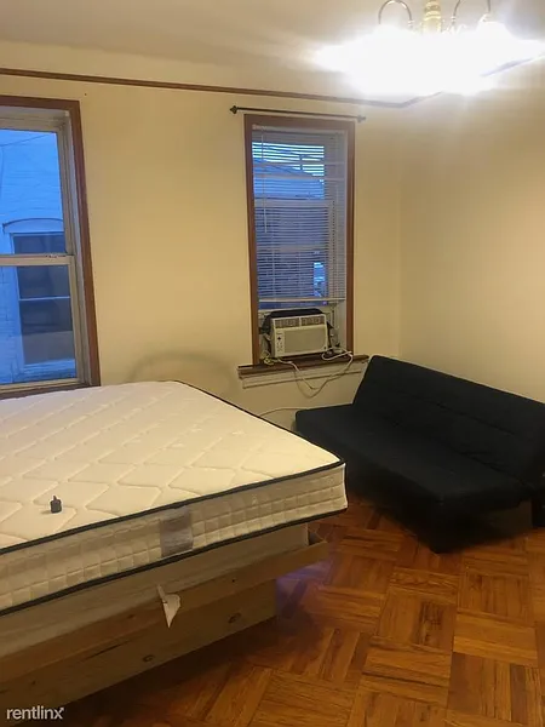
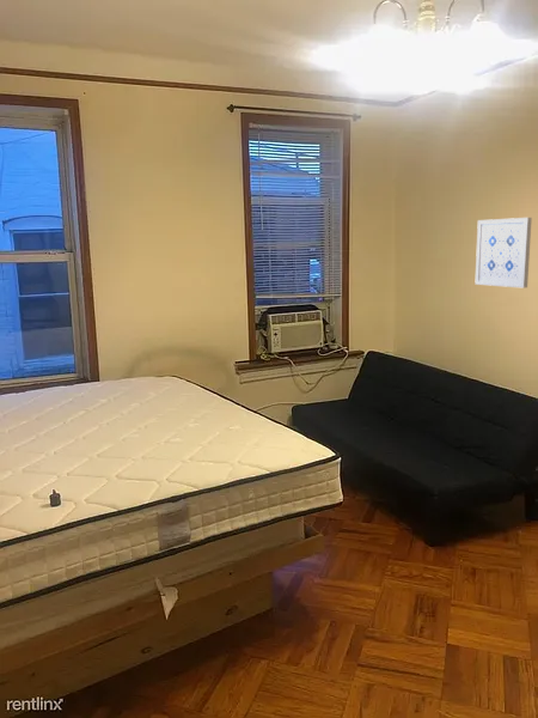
+ wall art (501, 252)
